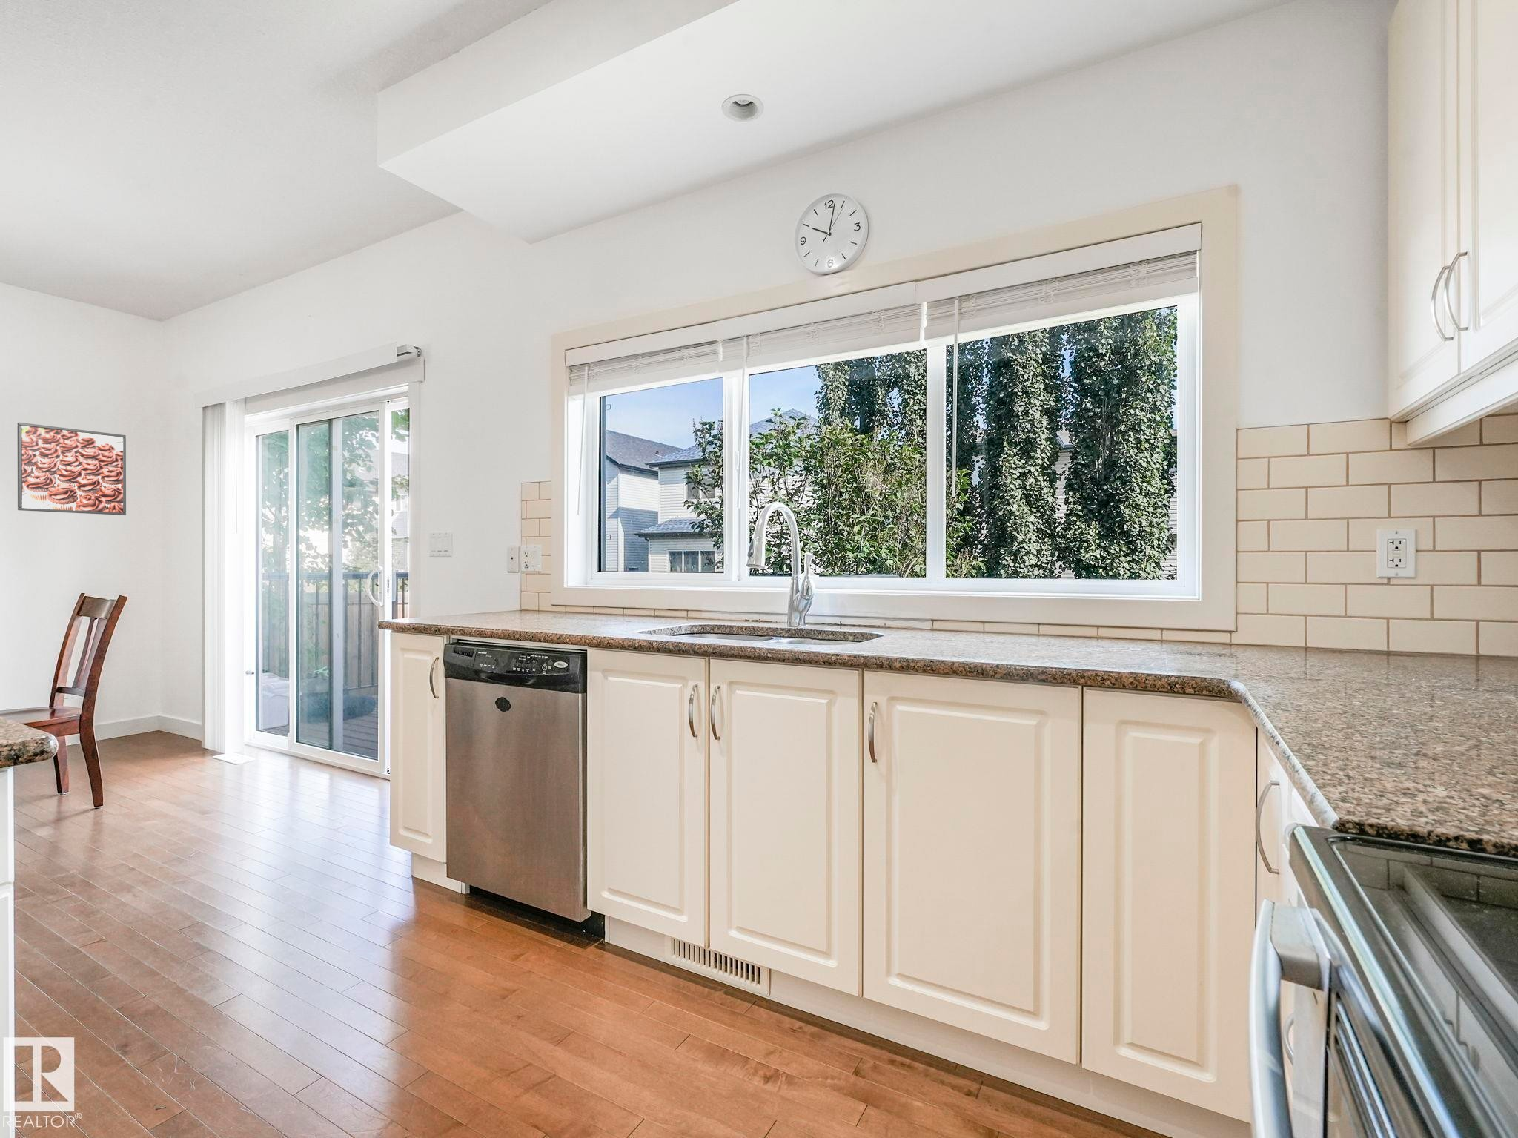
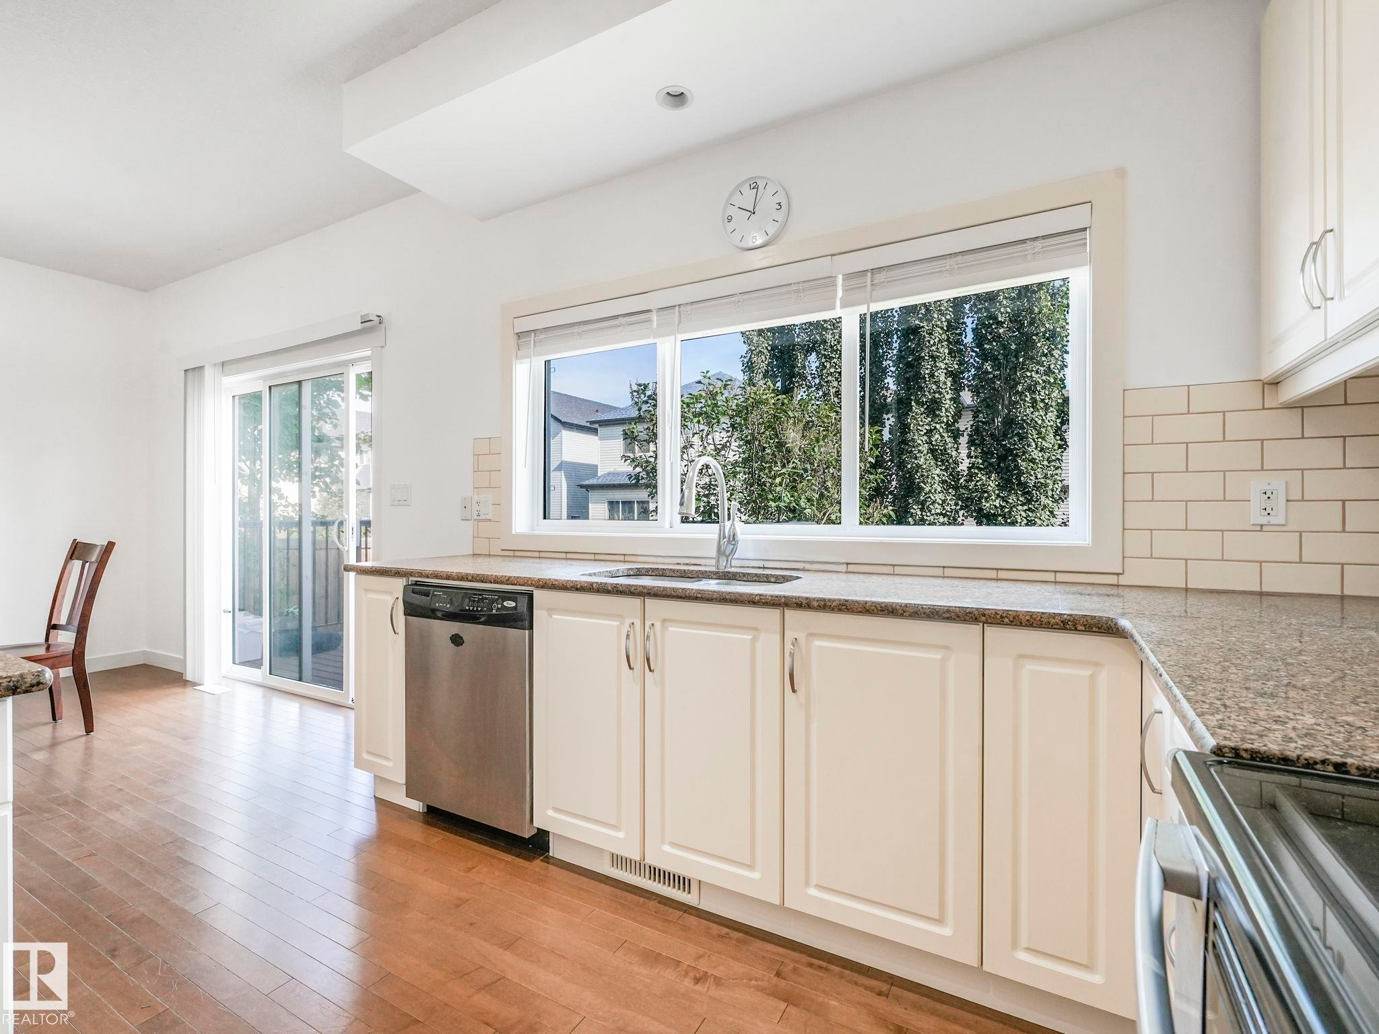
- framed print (74, 471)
